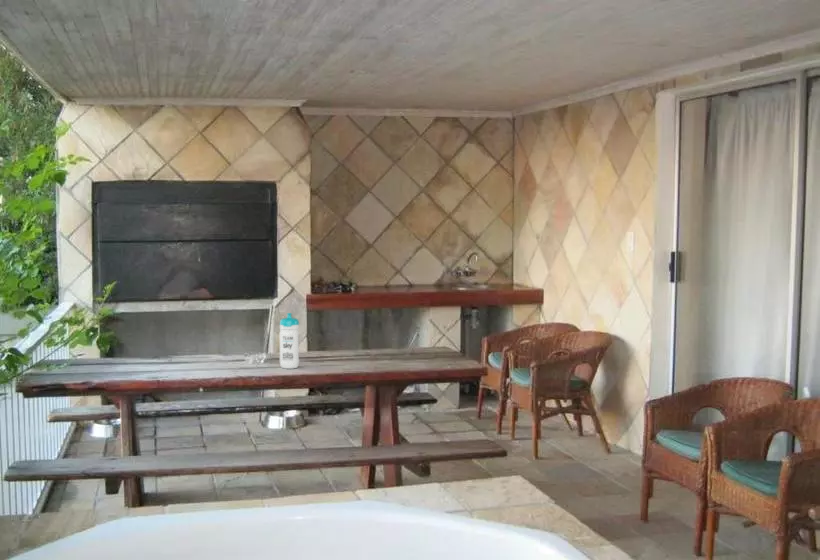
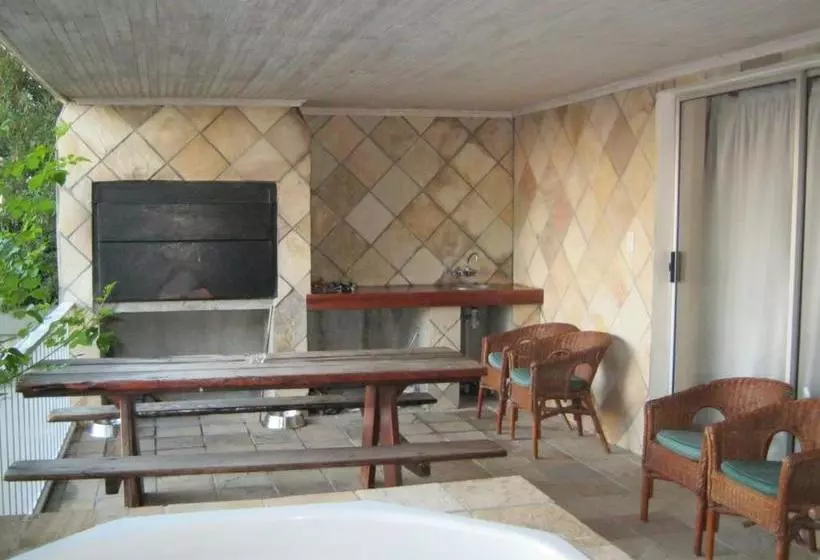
- water bottle (289, 340)
